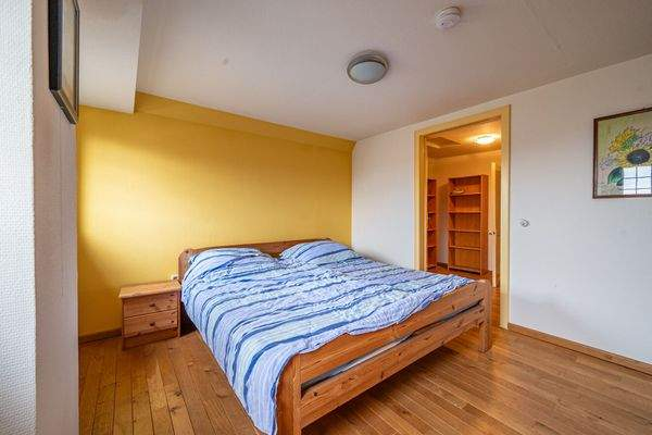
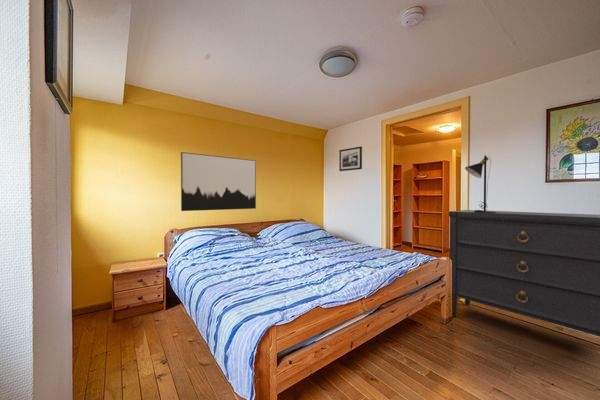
+ picture frame (350, 159)
+ wall art (222, 183)
+ table lamp (484, 183)
+ dresser (527, 272)
